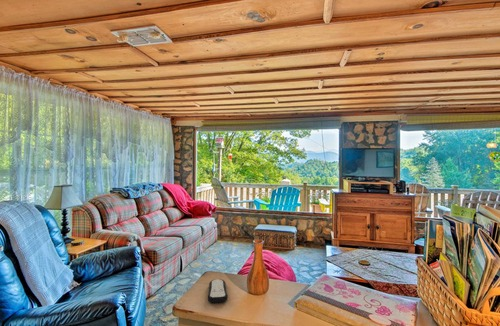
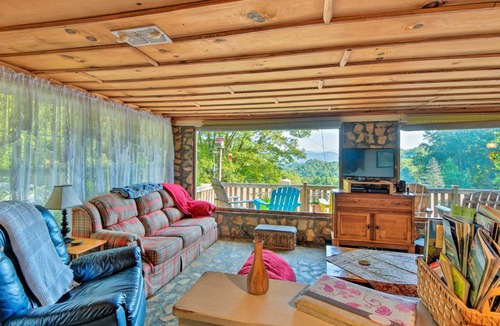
- remote control (217, 289)
